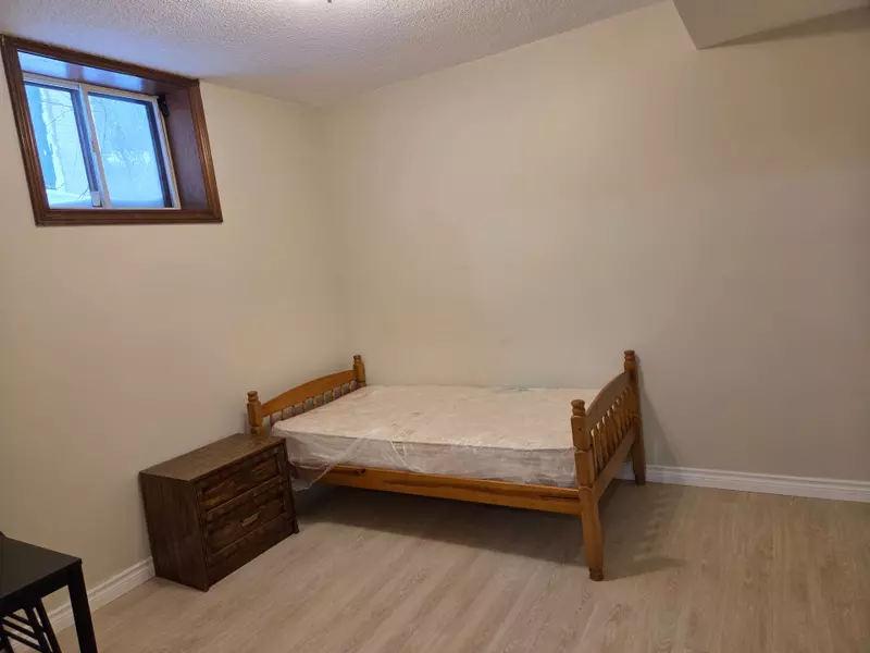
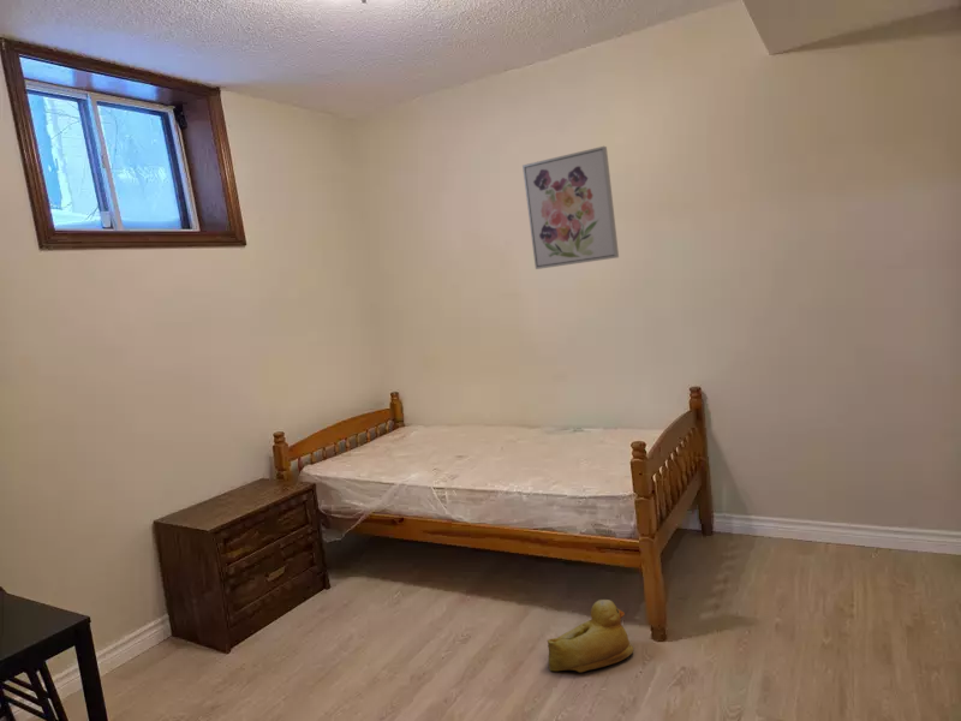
+ wall art (569, 210)
+ rubber duck (589, 633)
